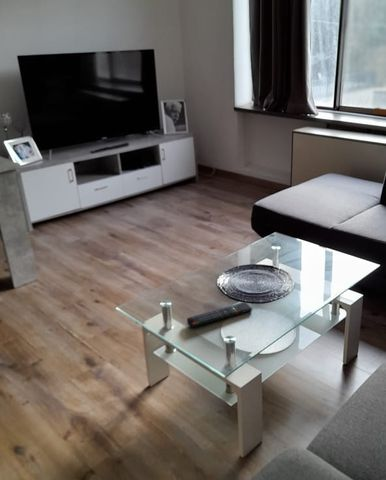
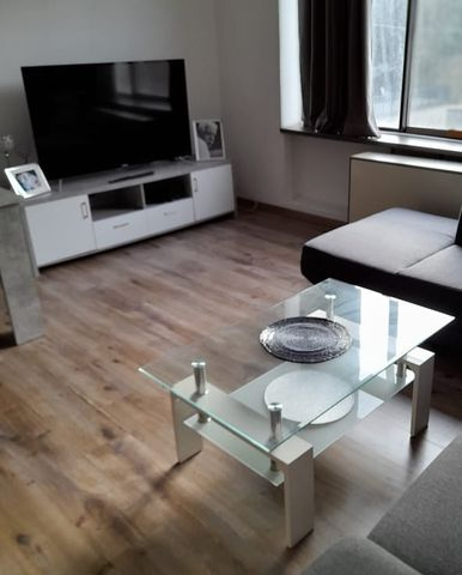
- remote control (219, 315)
